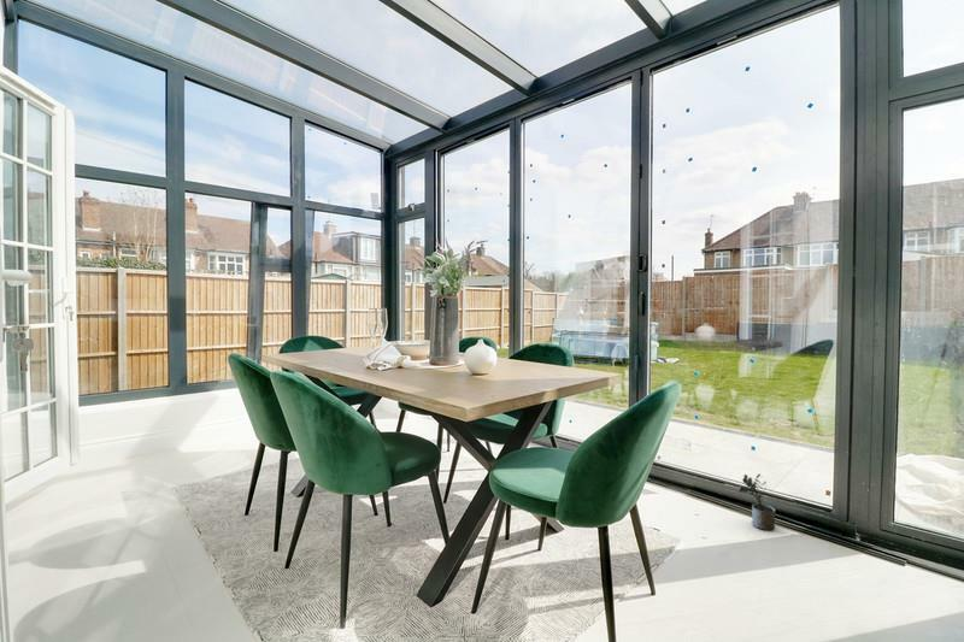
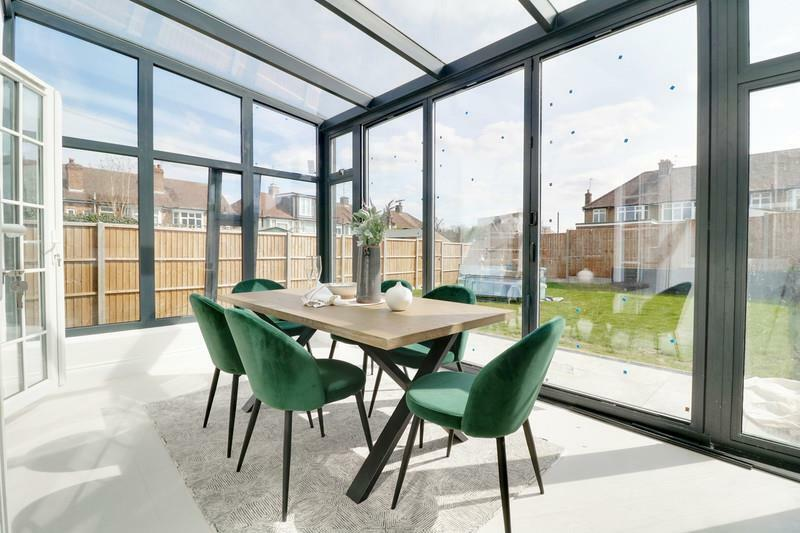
- potted plant (757, 499)
